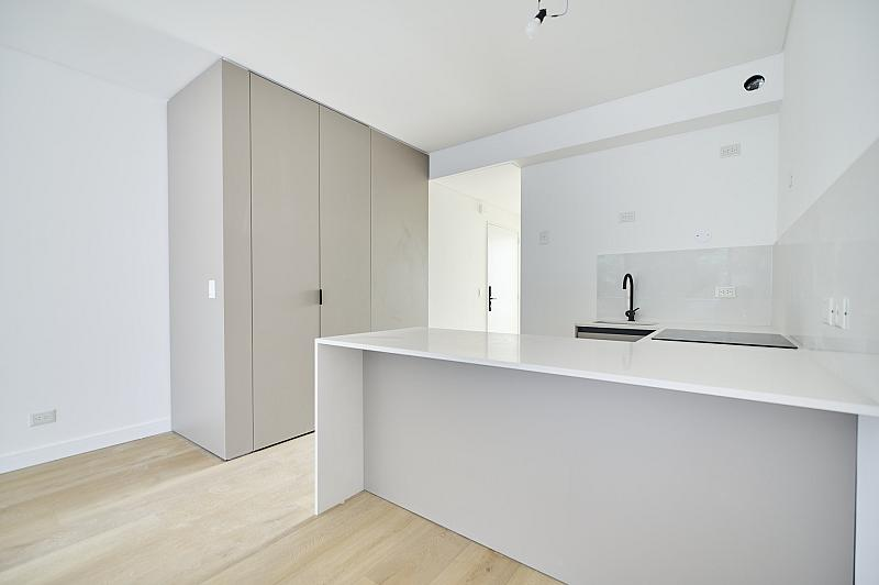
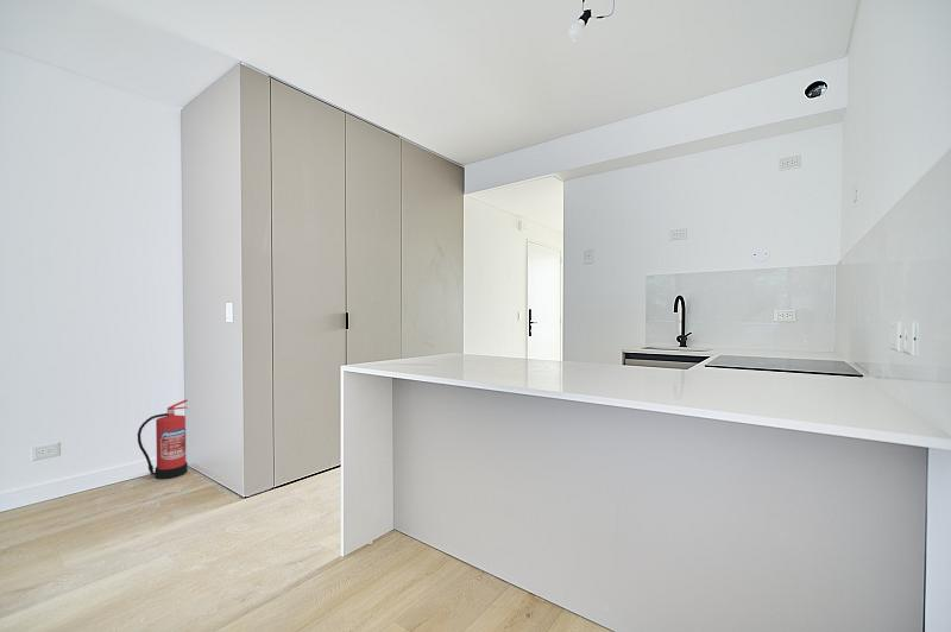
+ fire extinguisher (163, 440)
